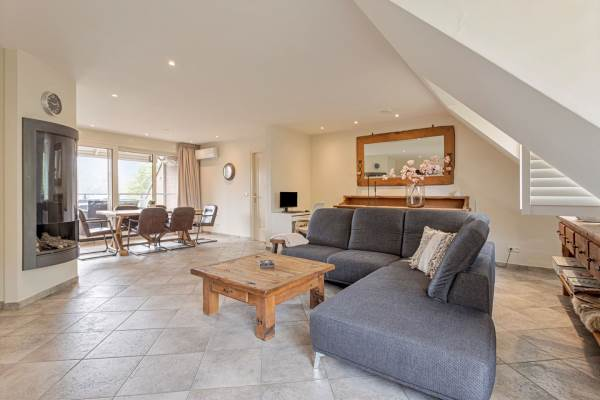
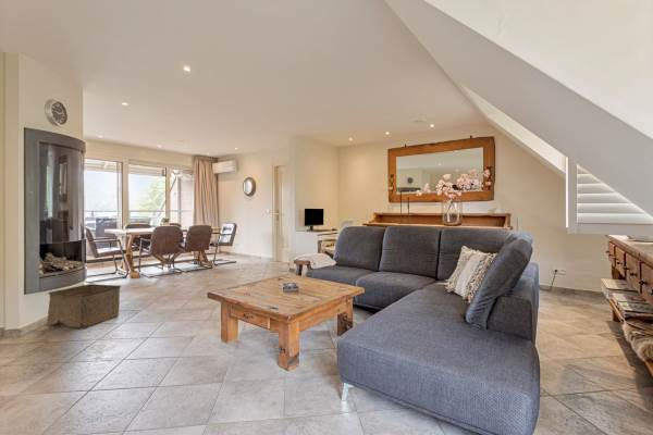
+ storage bin (85, 304)
